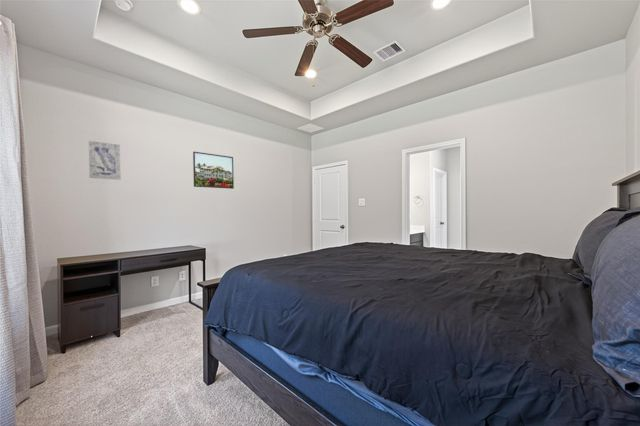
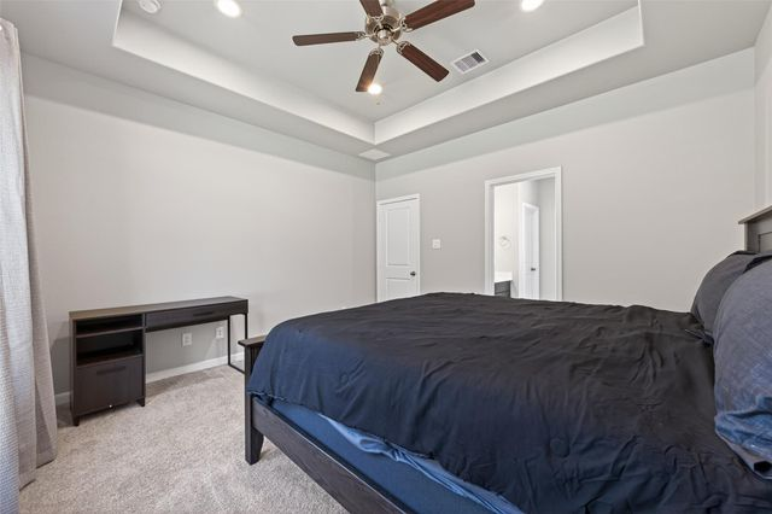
- wall art (105, 160)
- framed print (214, 171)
